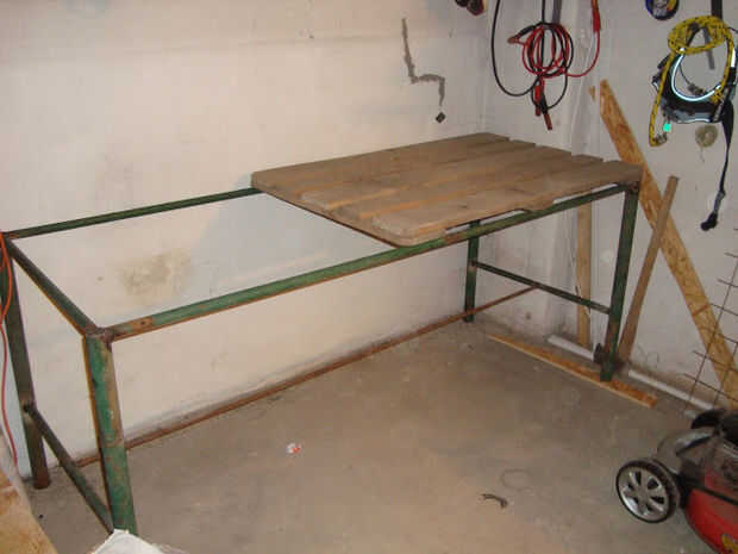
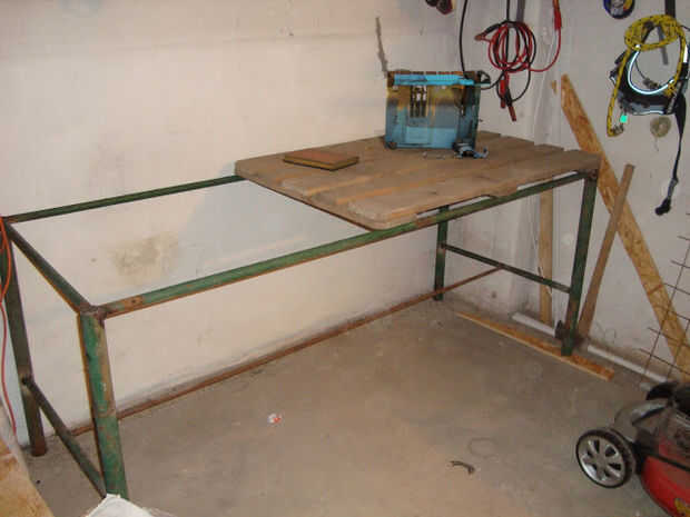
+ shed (437, 109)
+ notebook (321, 158)
